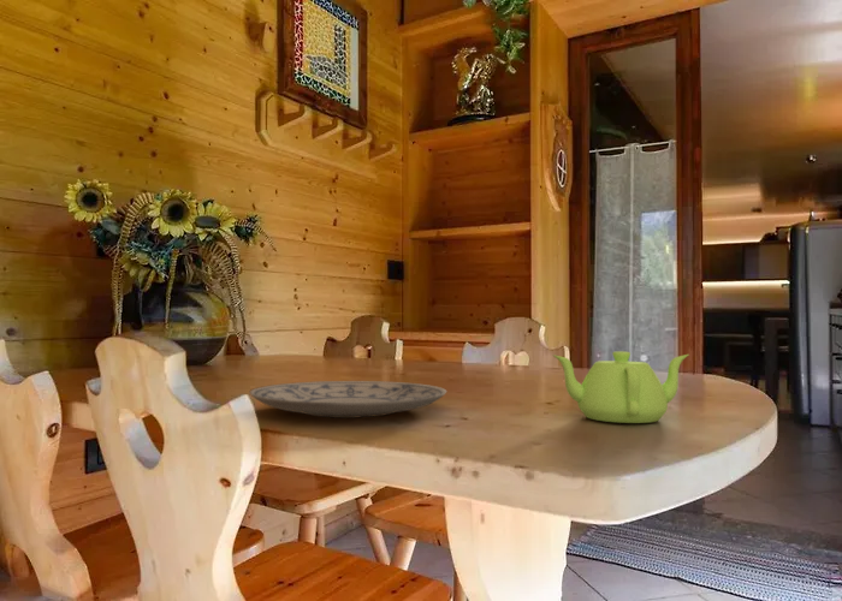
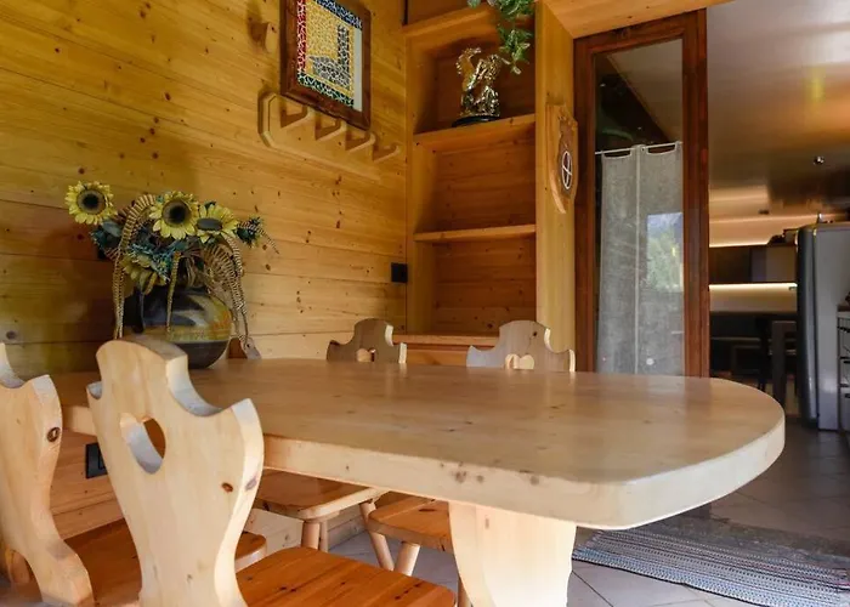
- plate (349, 399)
- teapot (619, 383)
